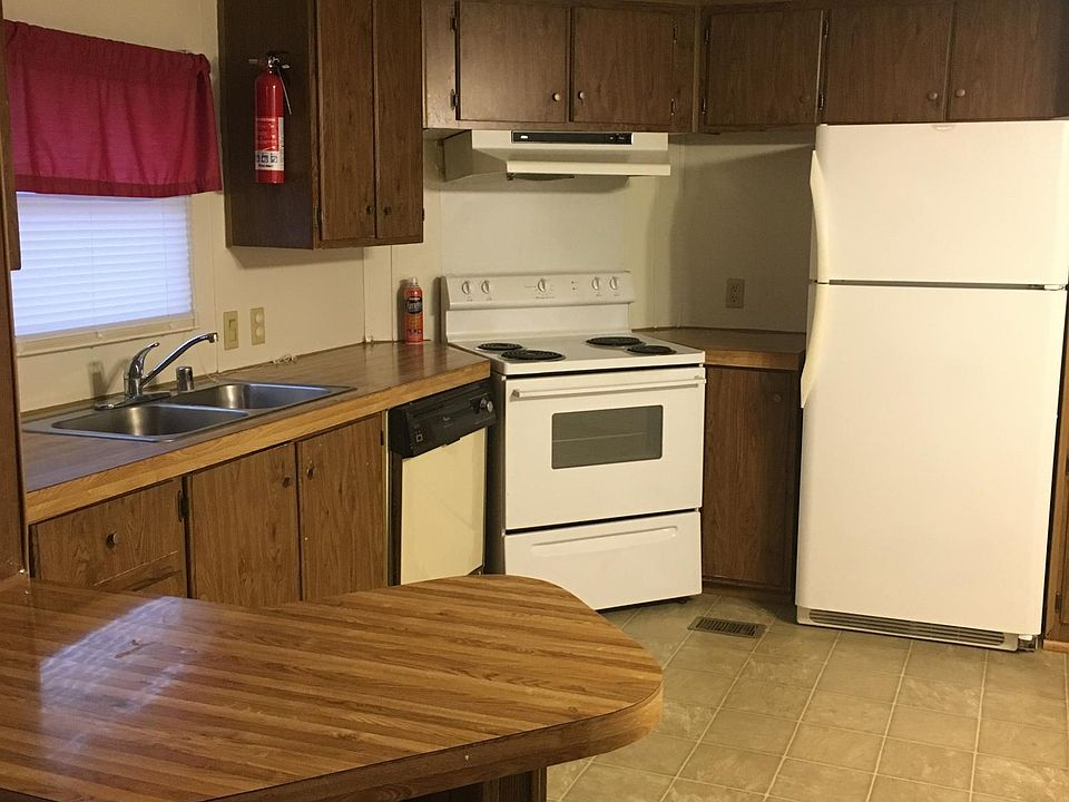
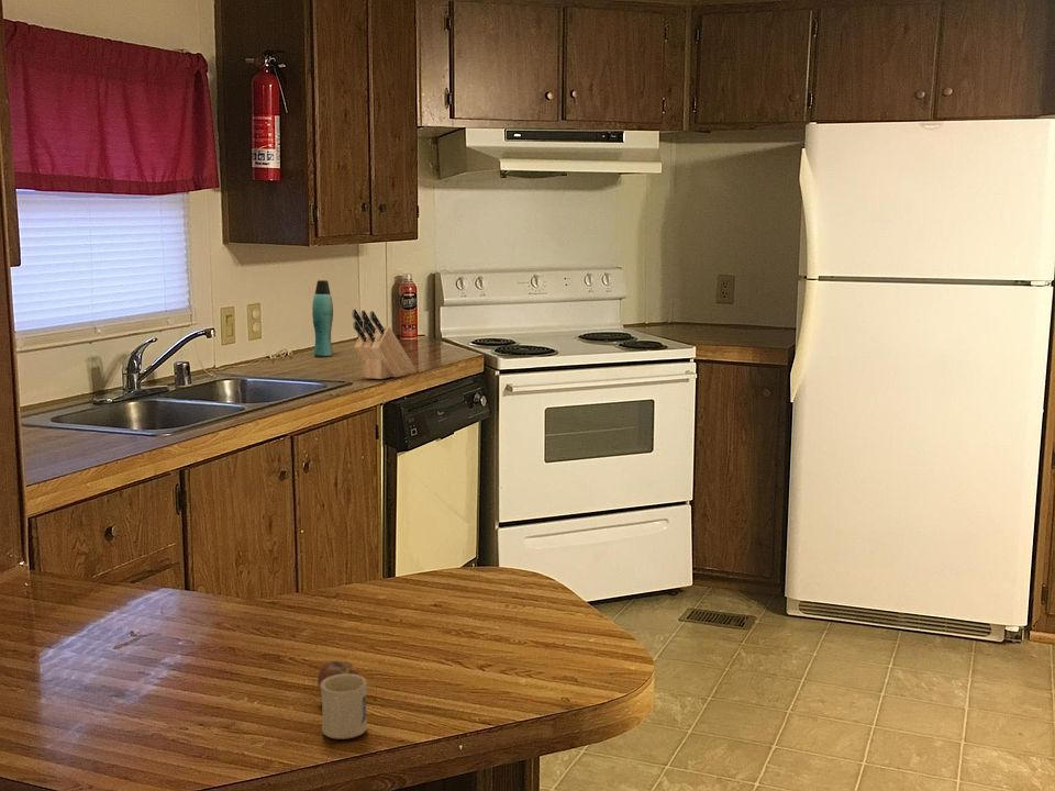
+ knife block (382, 342)
+ bottle (322, 317)
+ mug (342, 691)
